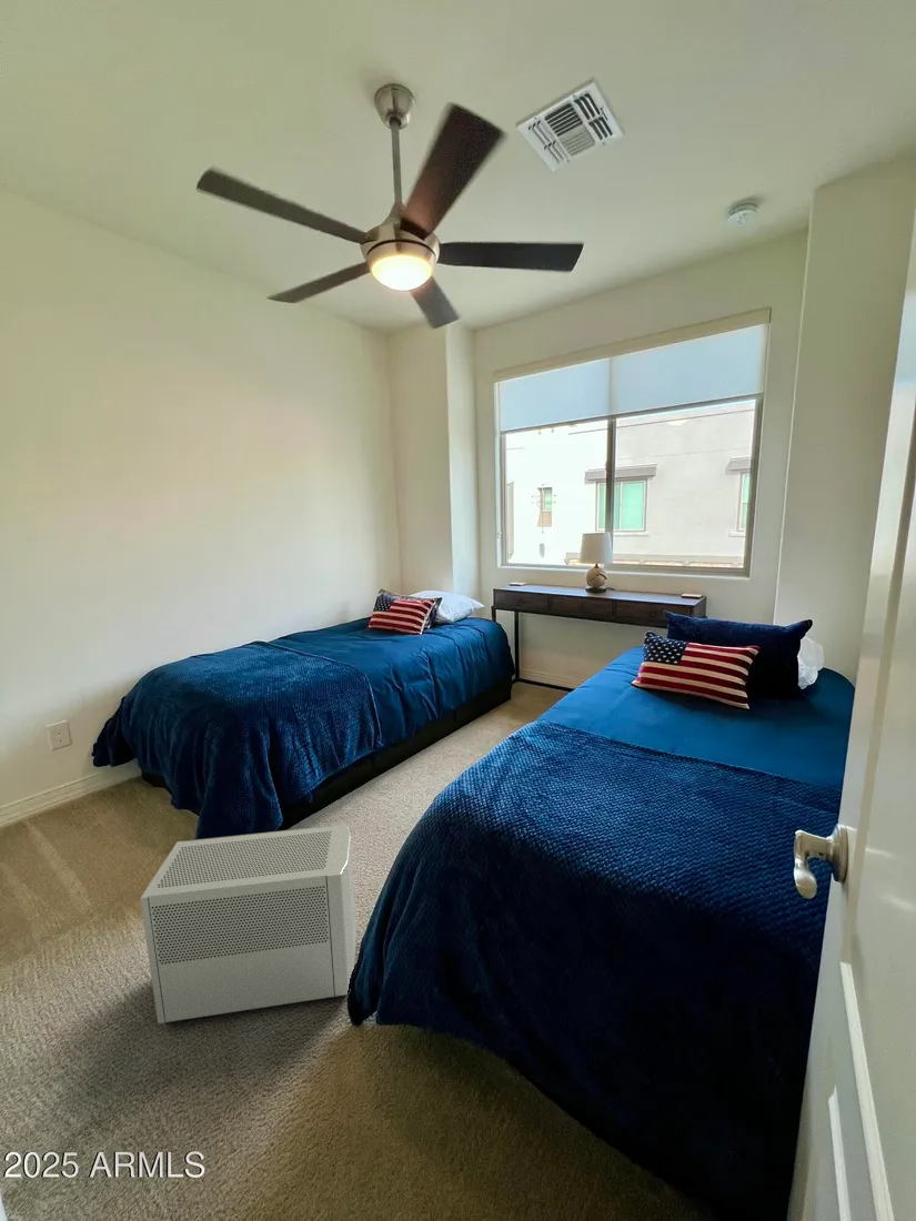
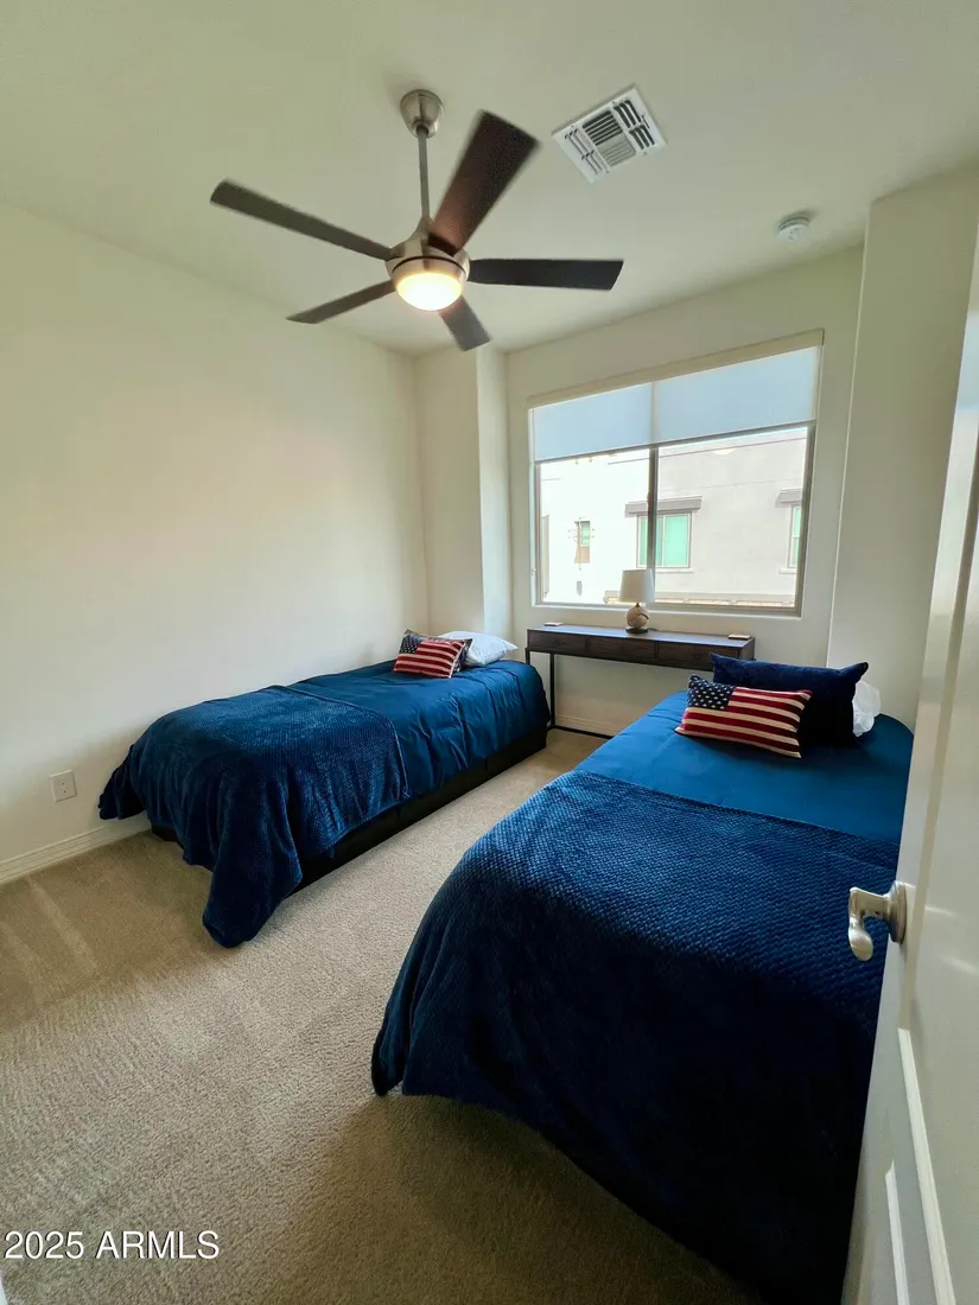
- air purifier (262, 918)
